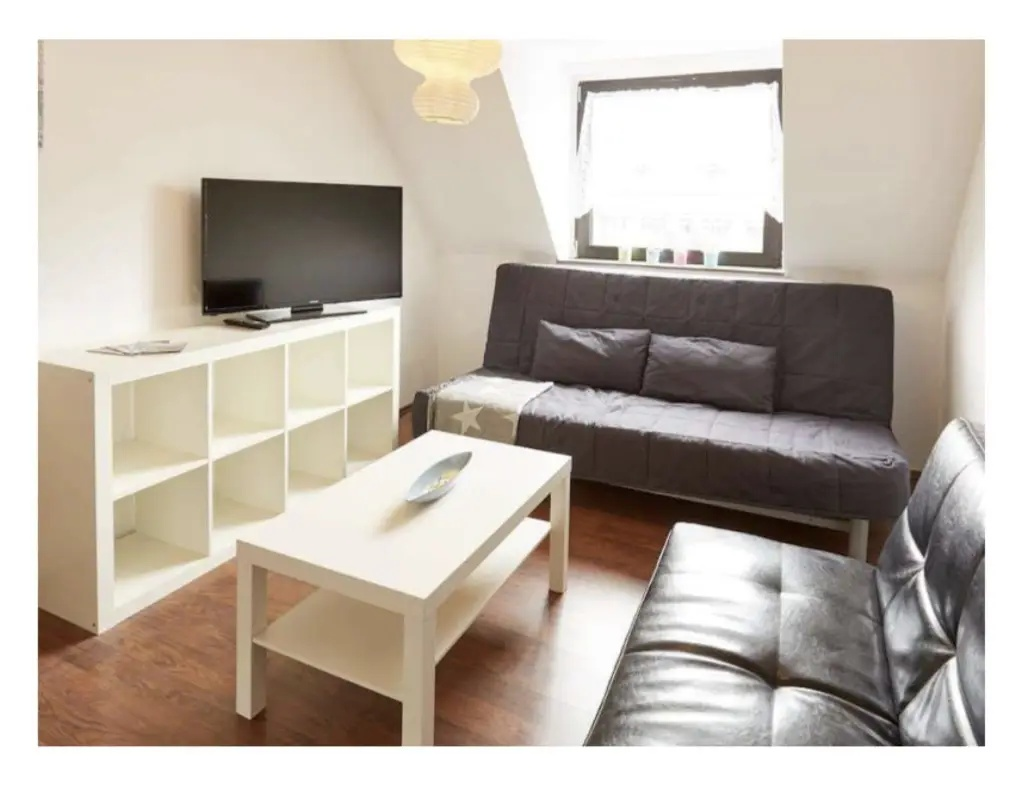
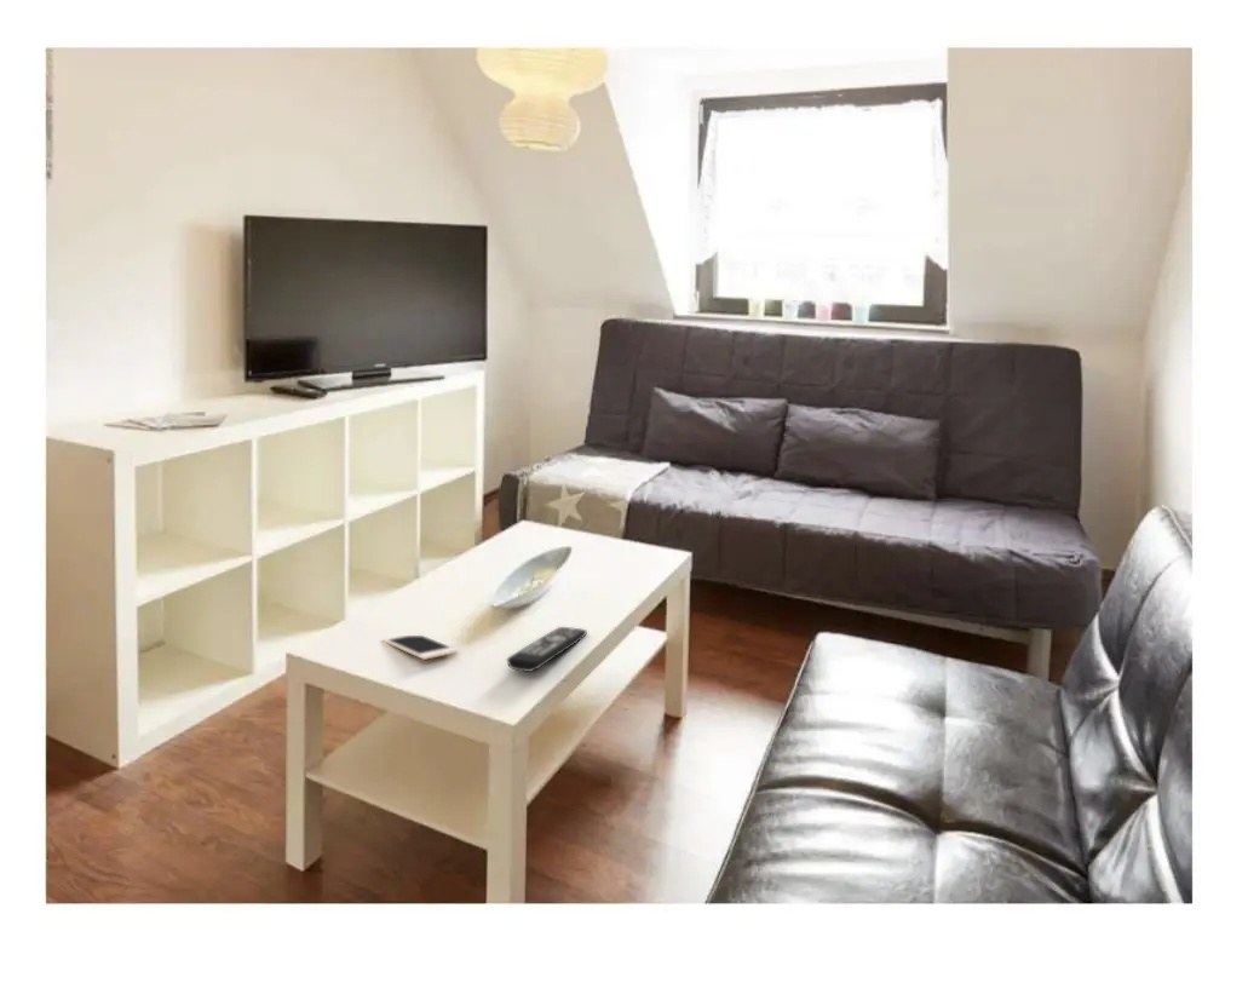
+ remote control (548, 648)
+ cell phone (419, 645)
